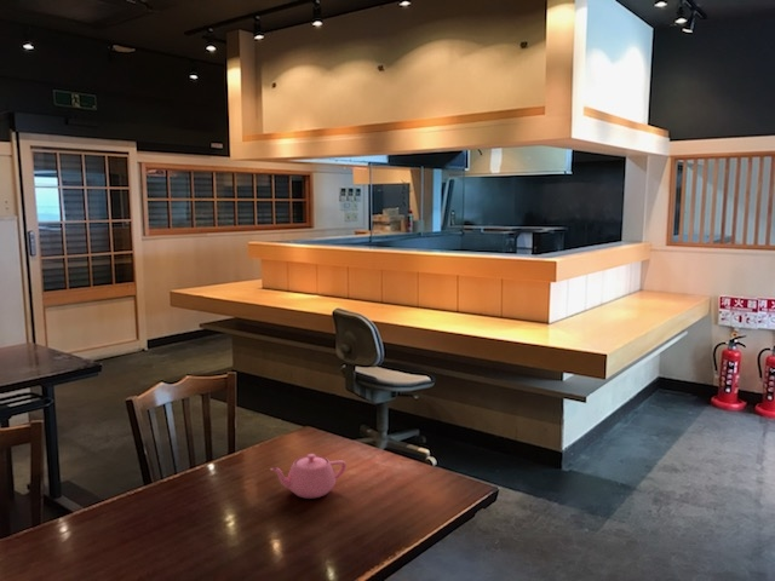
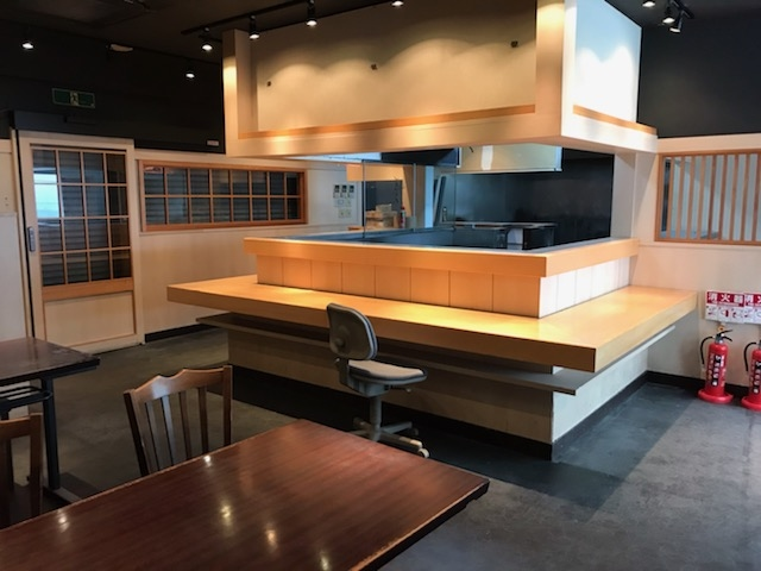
- teapot (309, 473)
